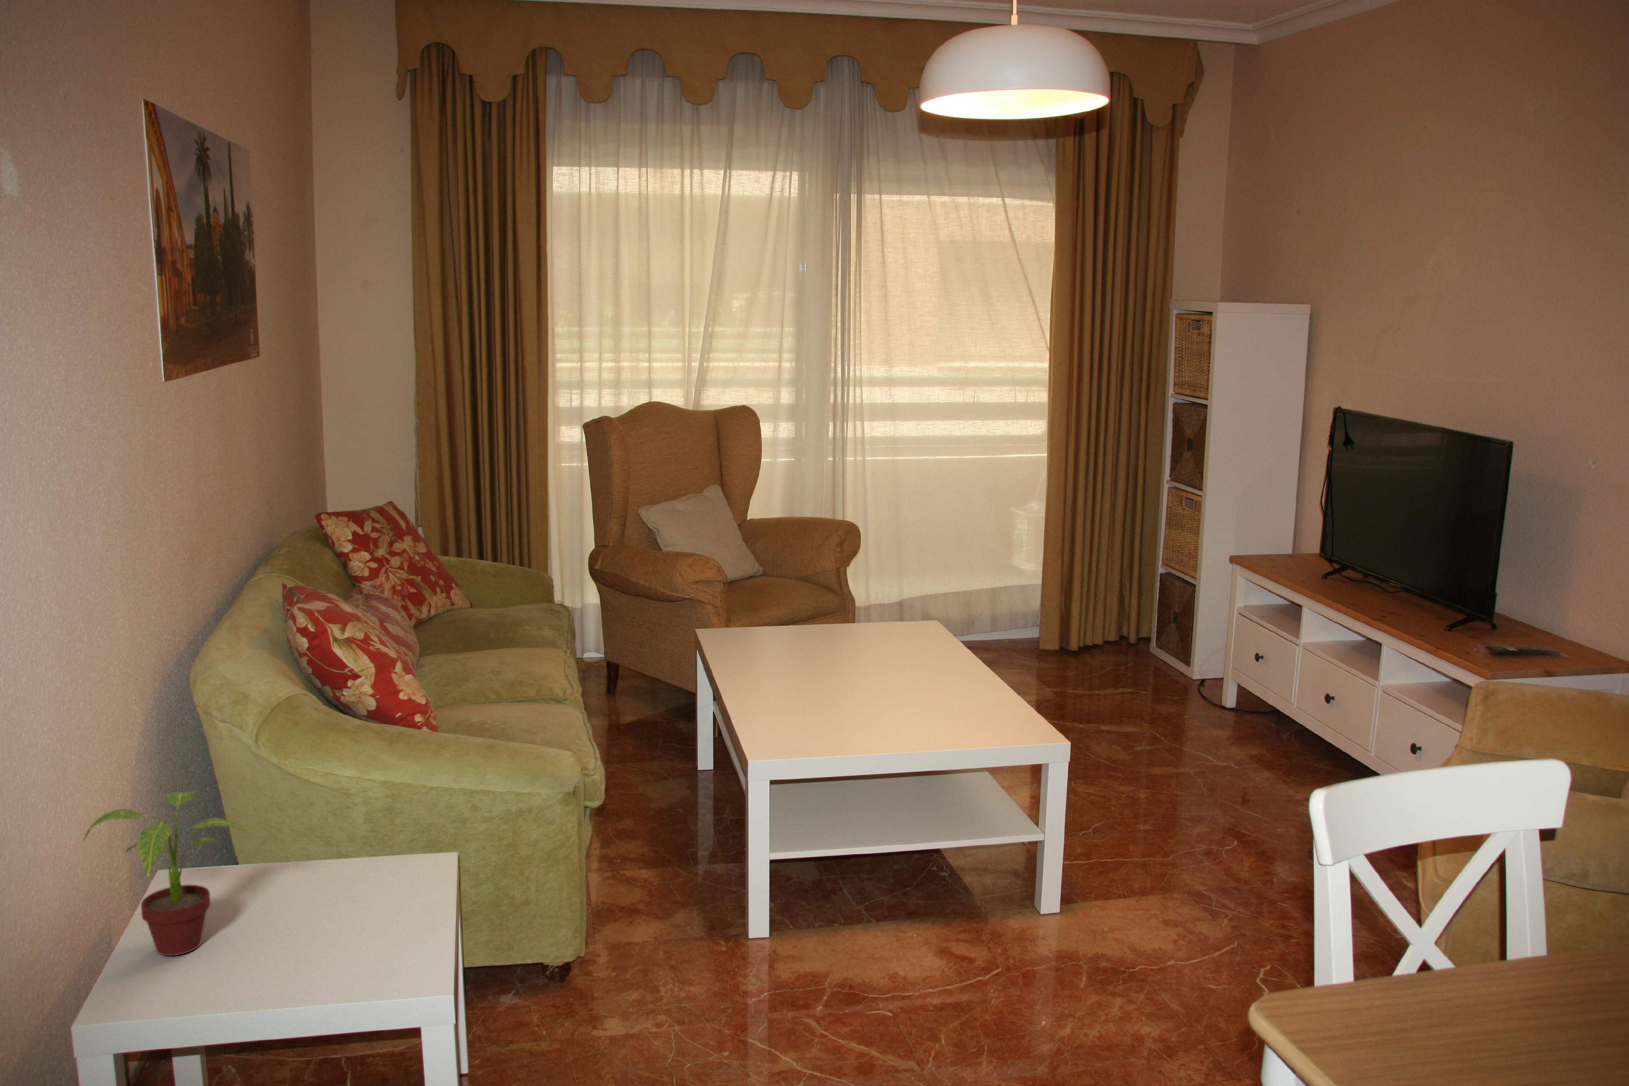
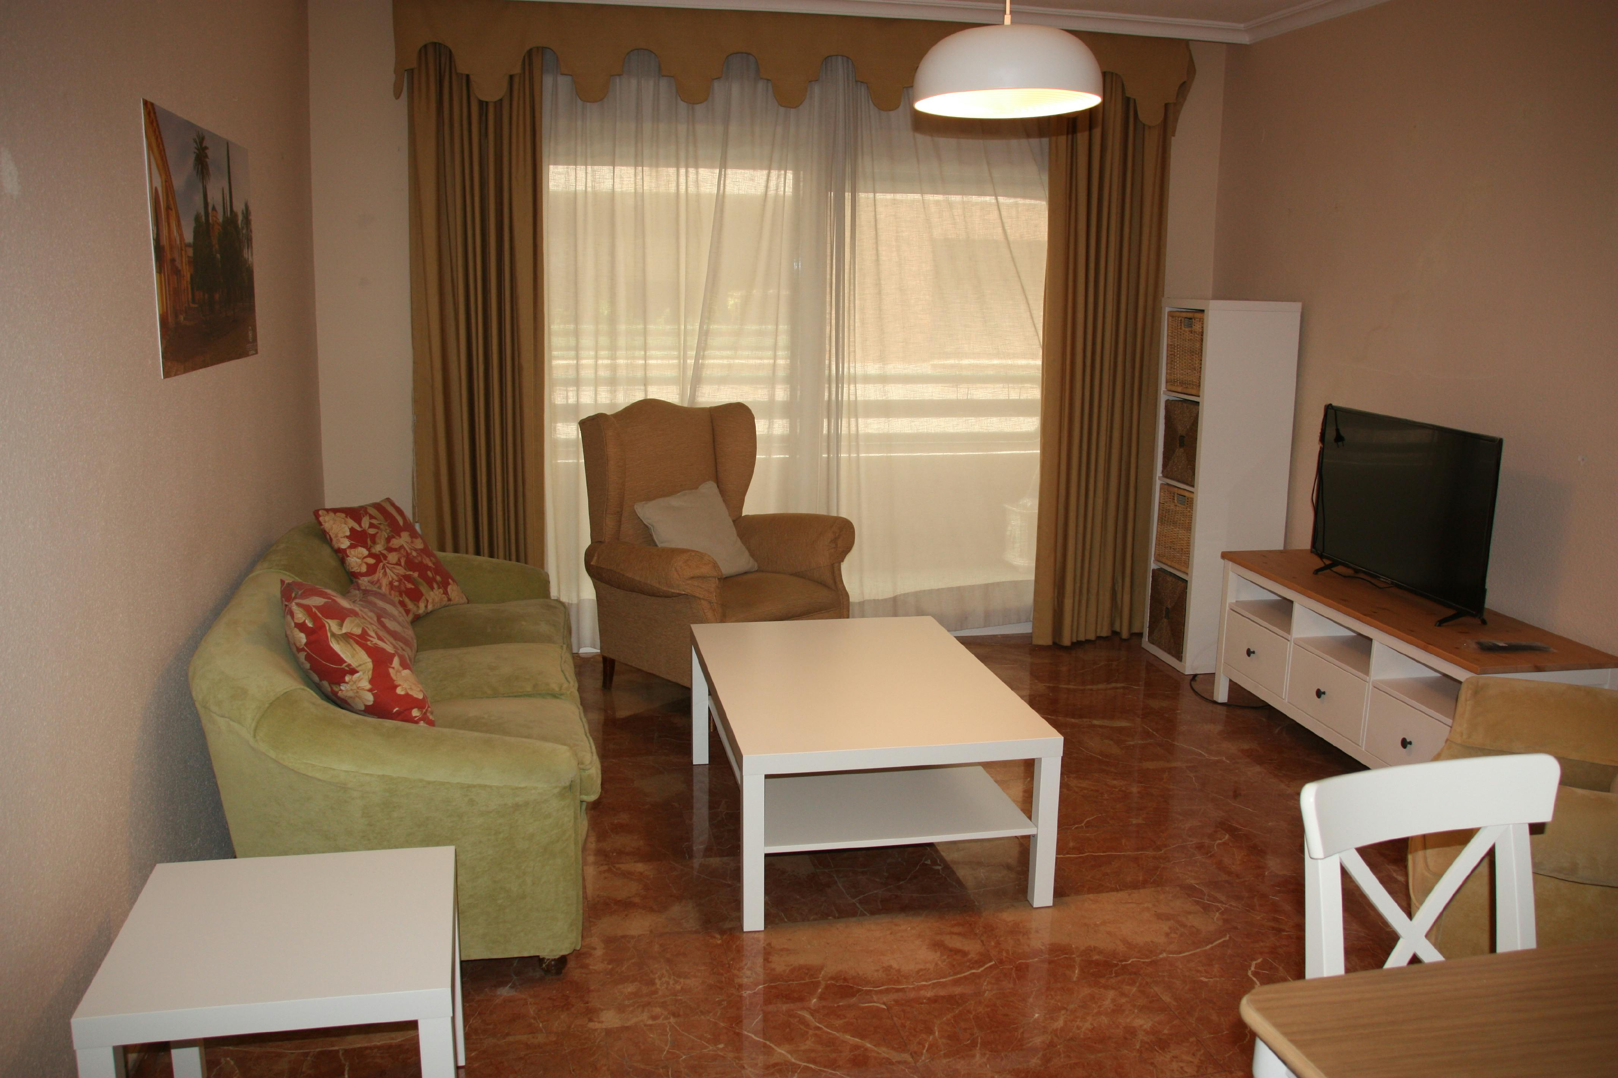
- potted plant (172, 875)
